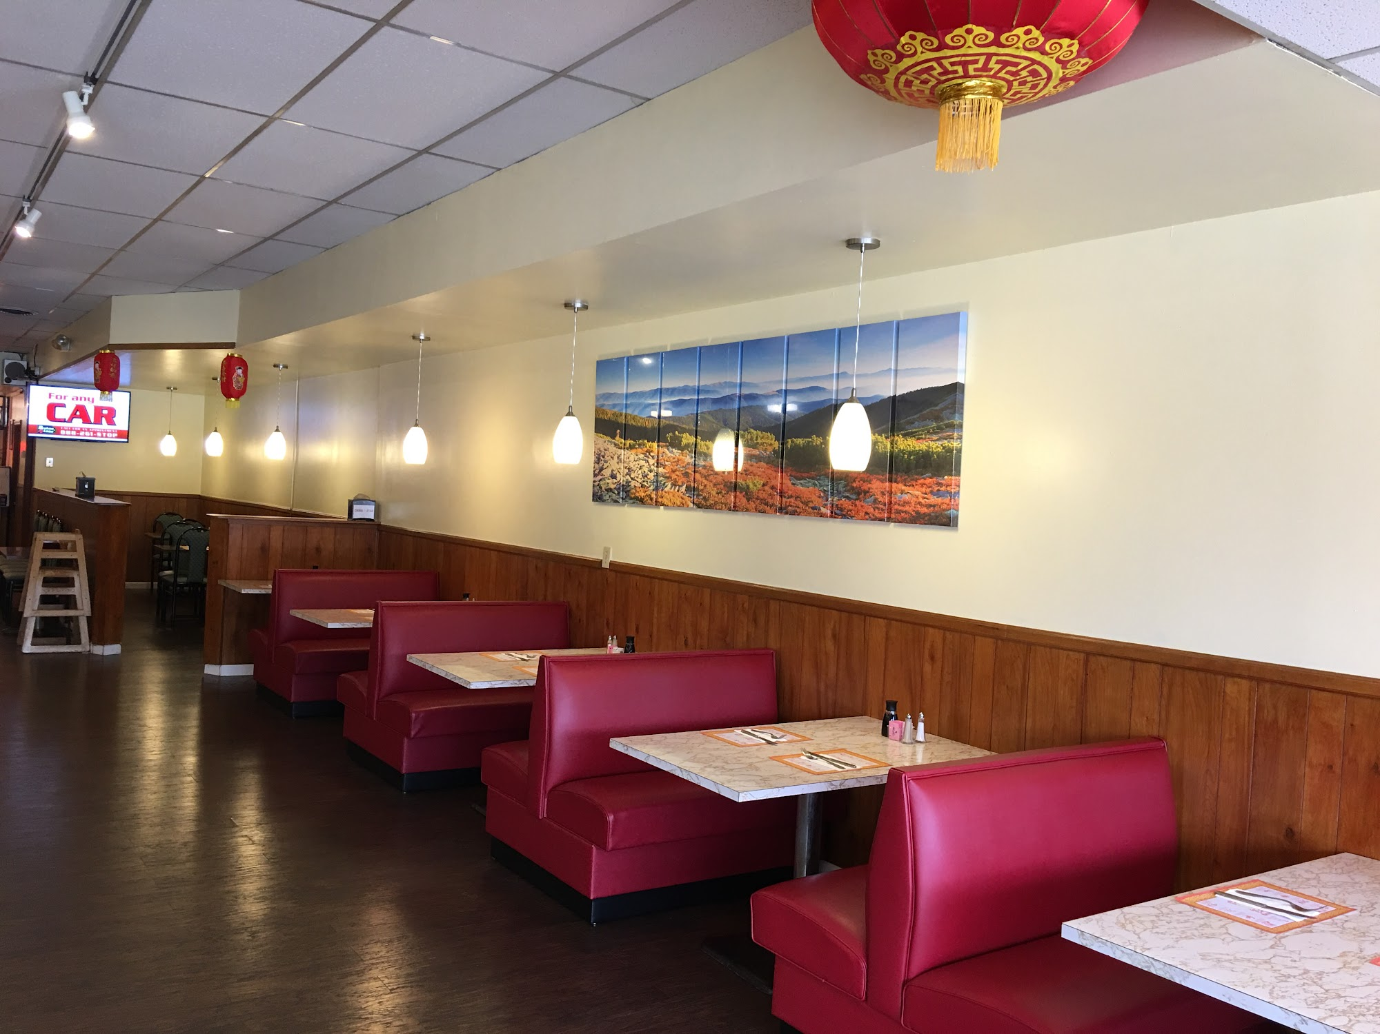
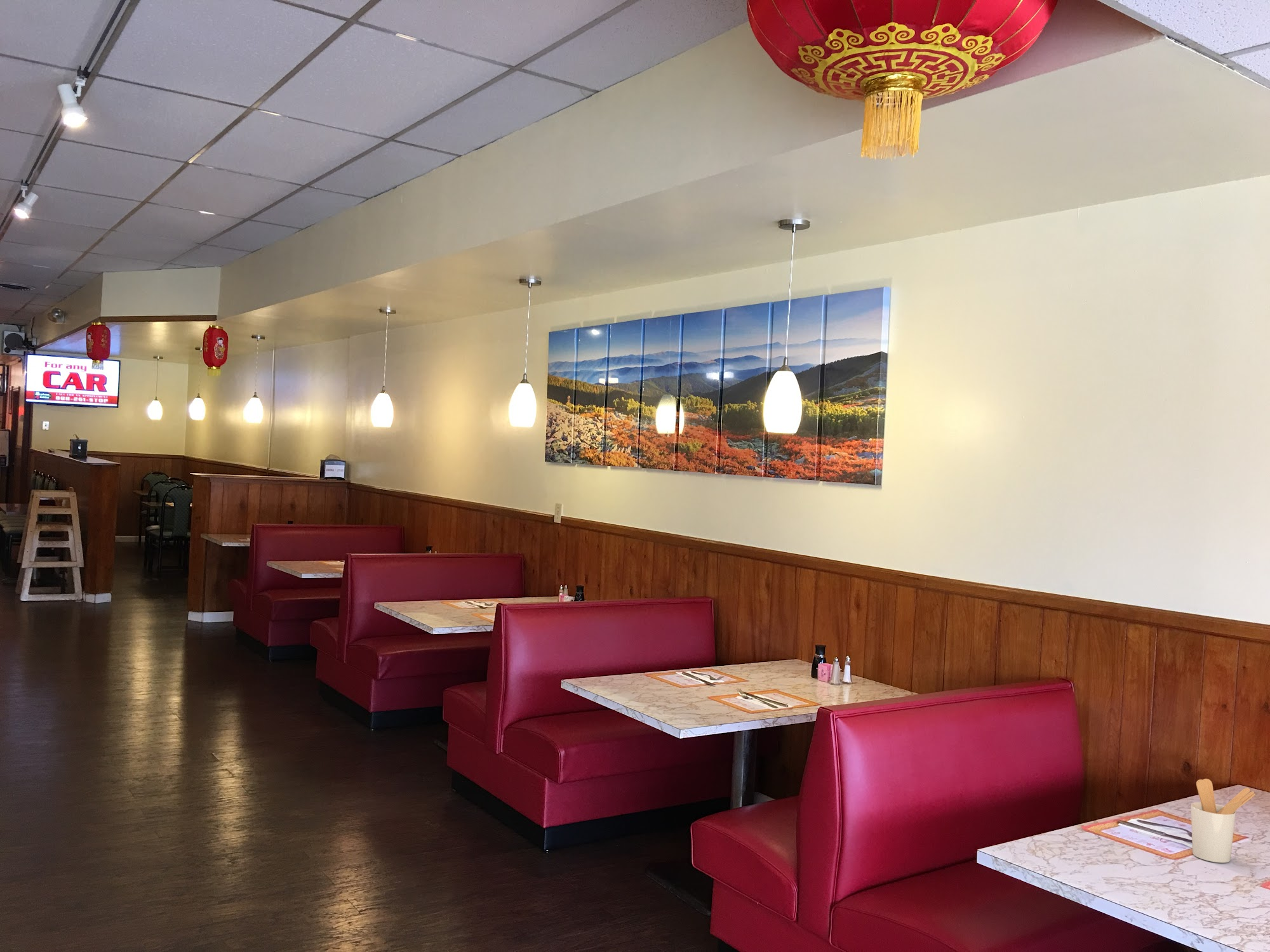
+ utensil holder (1223, 821)
